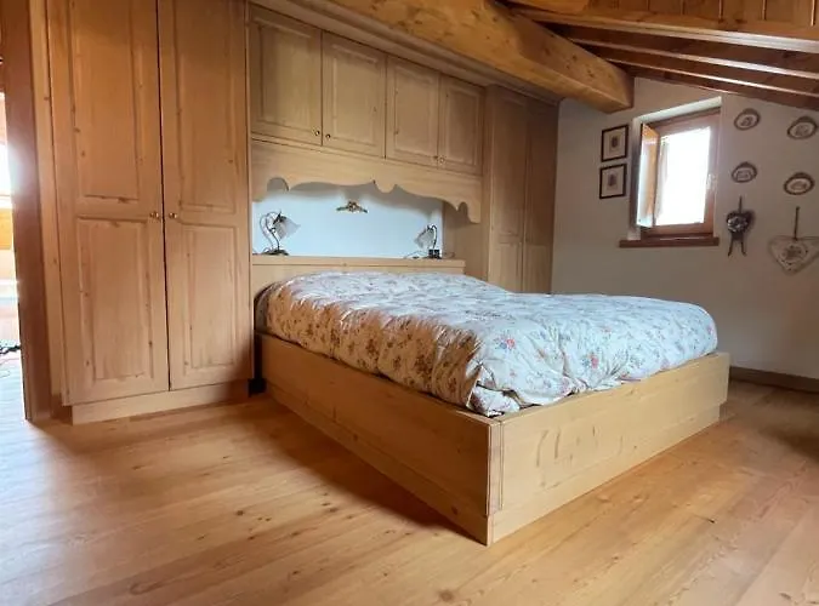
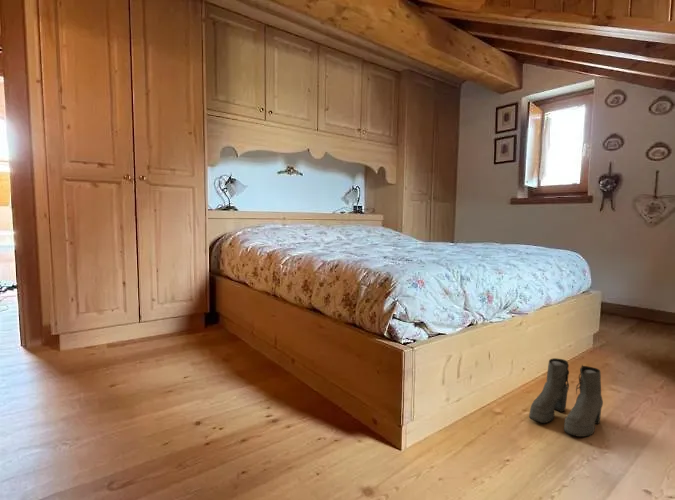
+ boots (566, 393)
